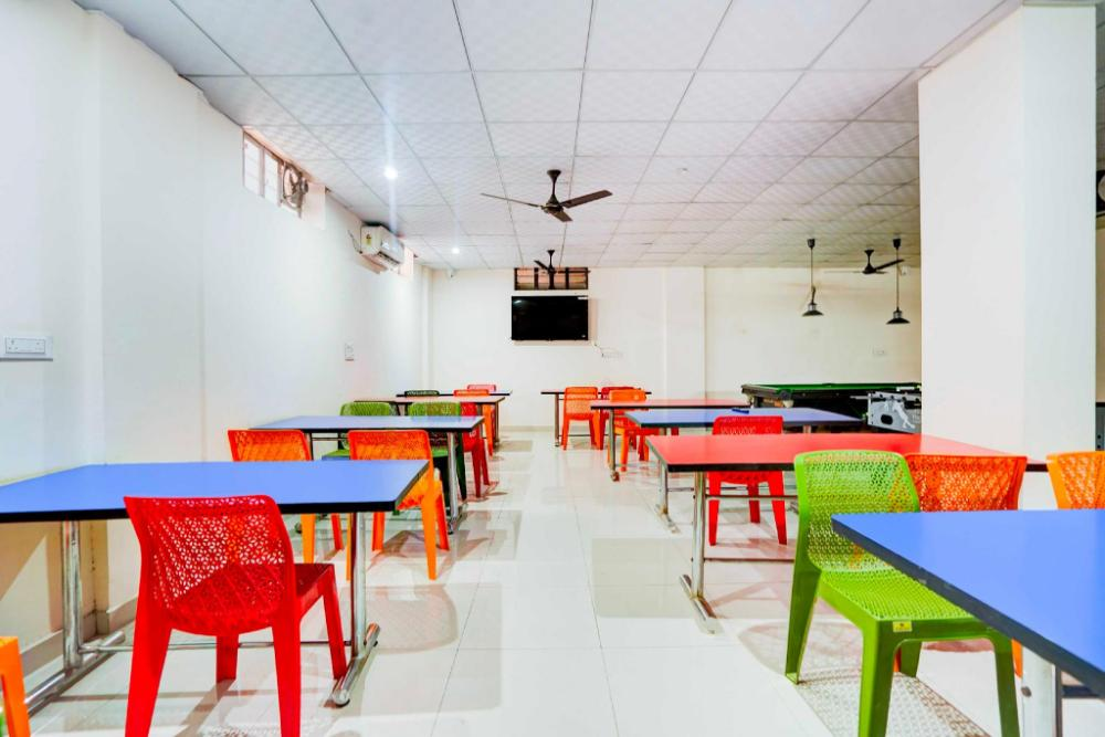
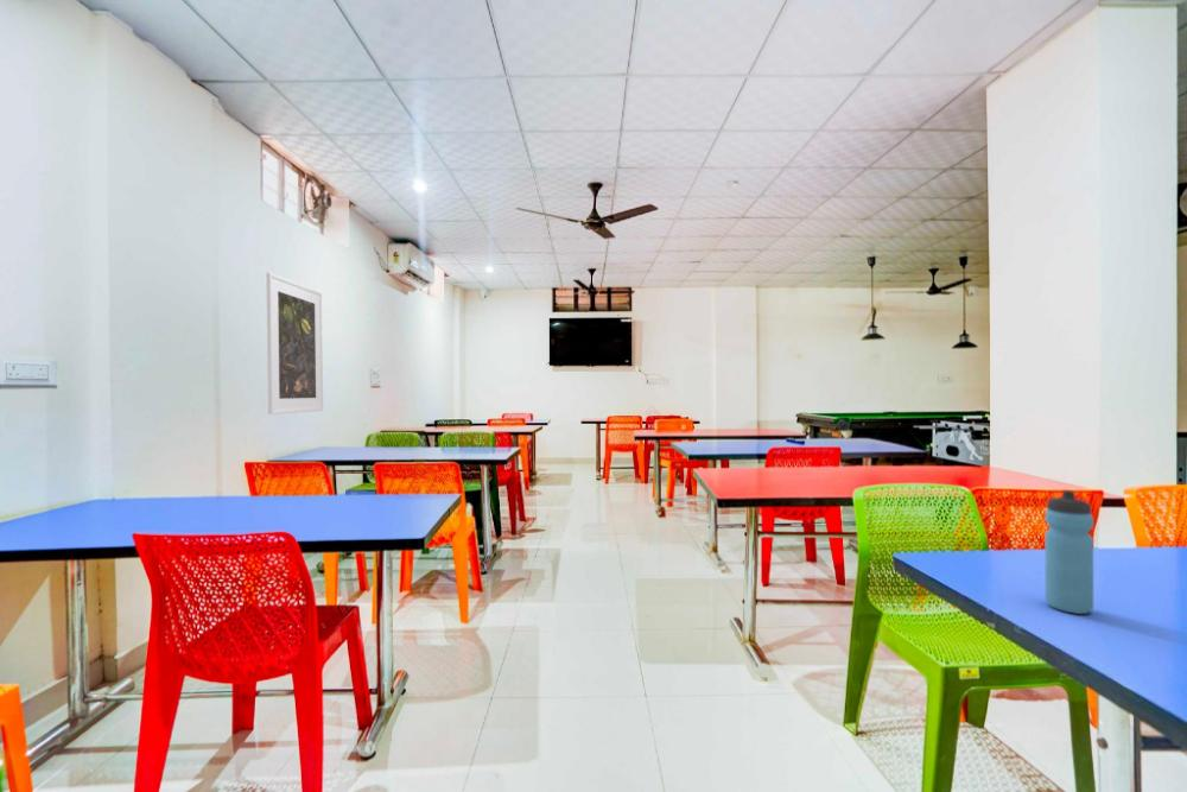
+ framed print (297, 348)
+ water bottle (1068, 549)
